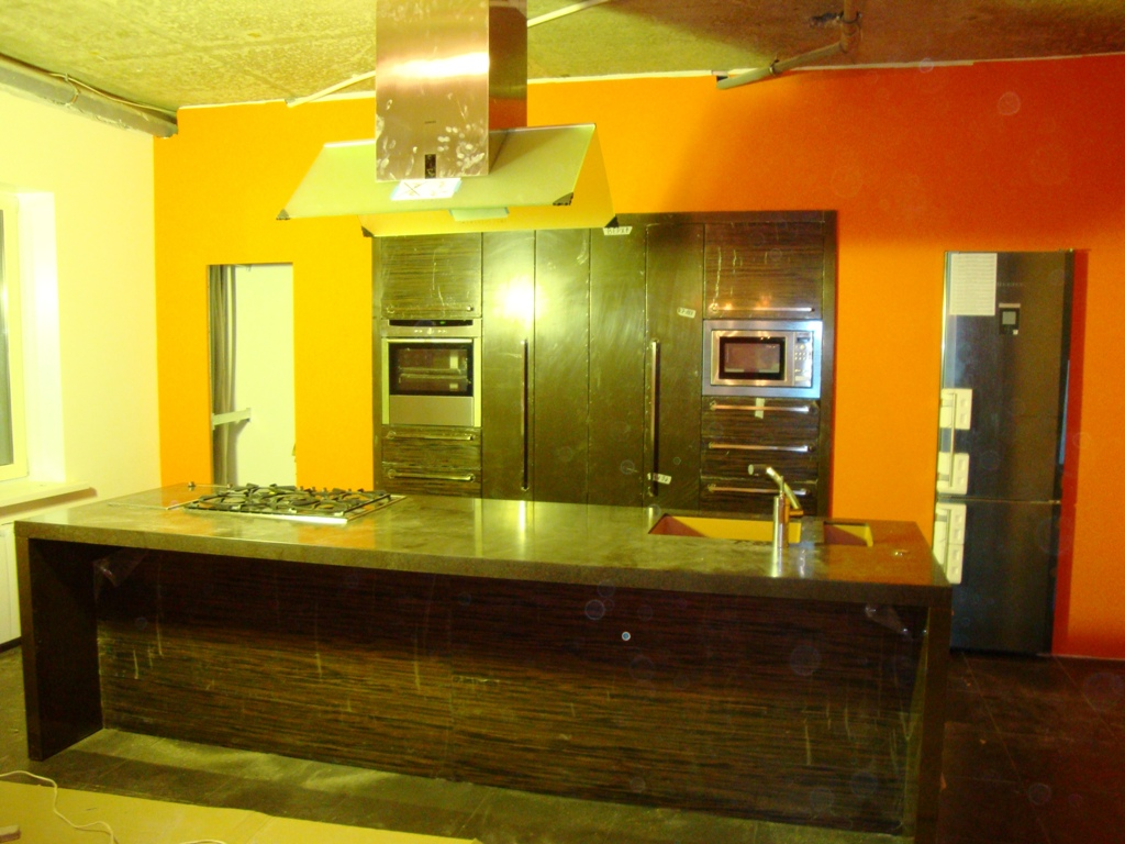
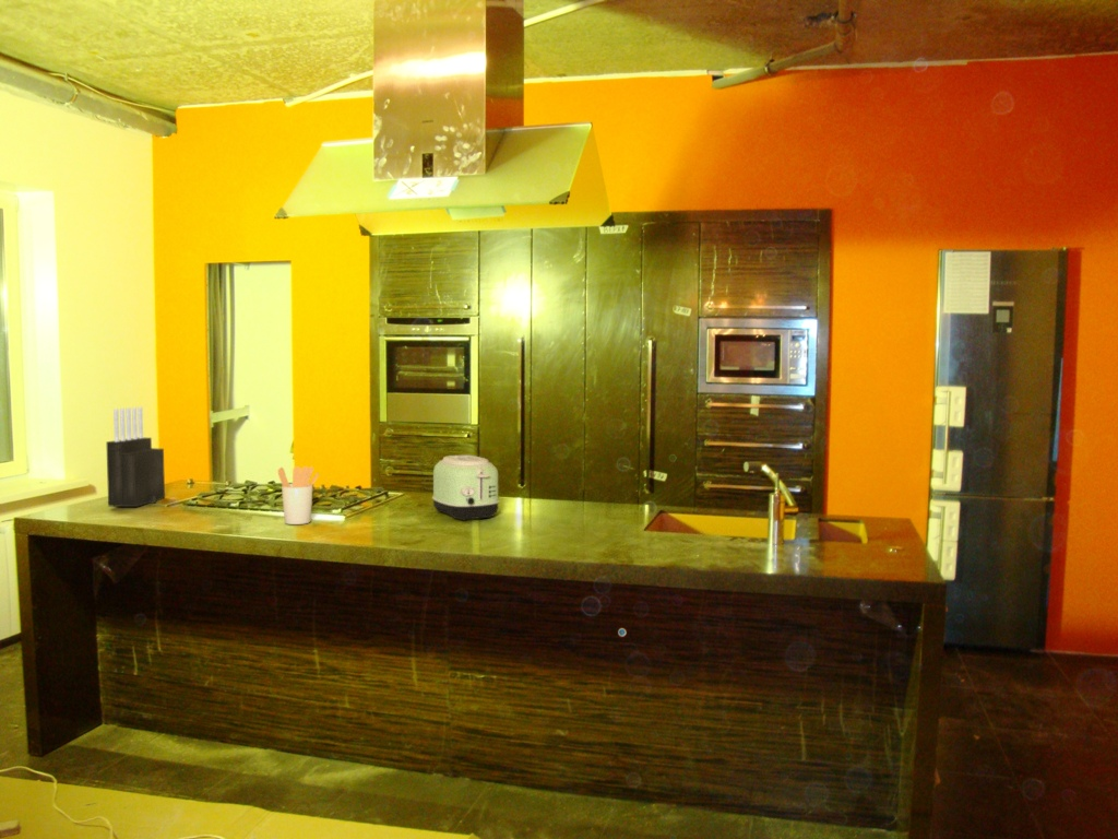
+ knife block (139, 456)
+ toaster (466, 486)
+ utensil holder (299, 493)
